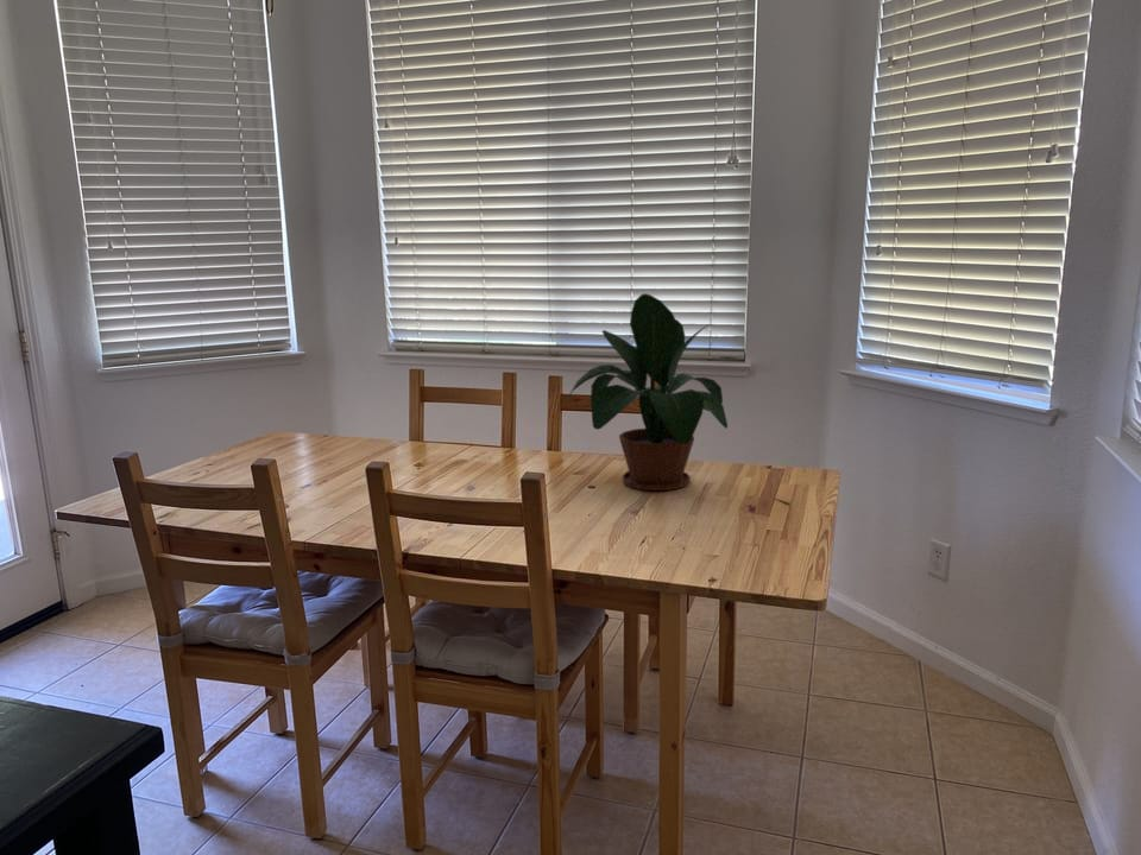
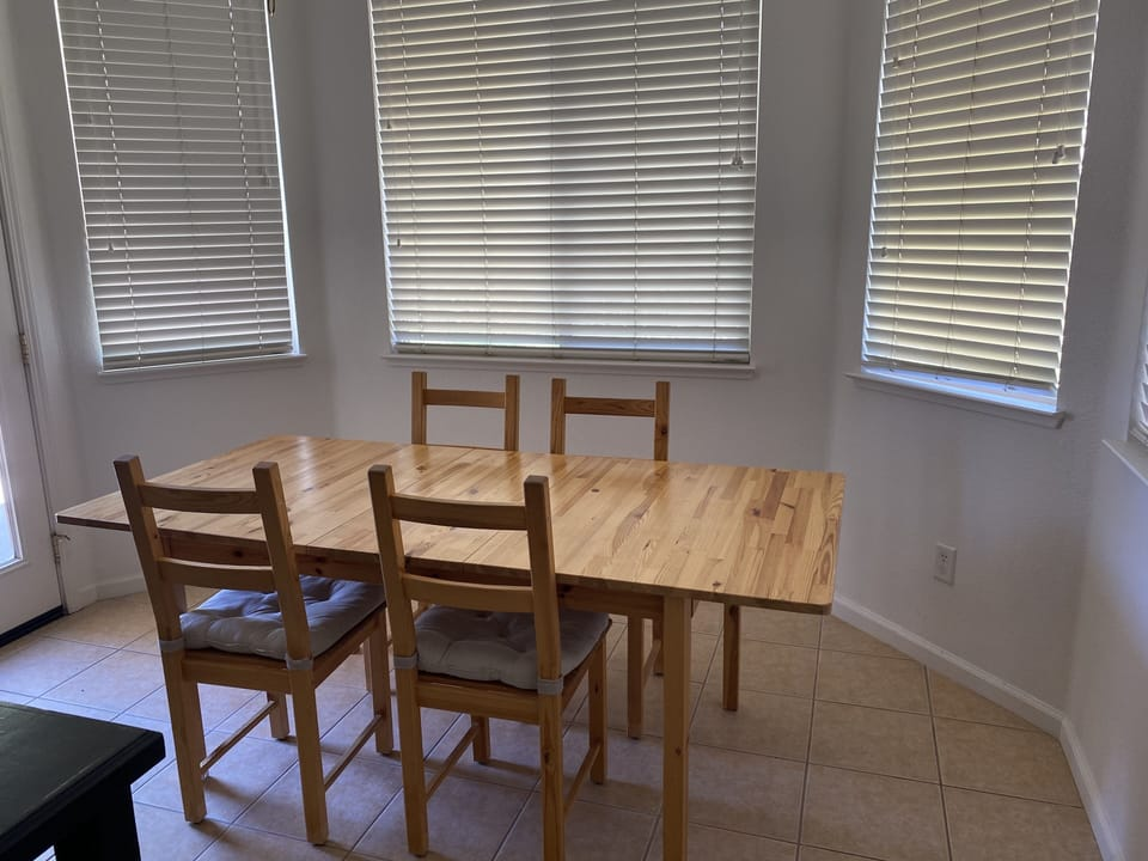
- potted plant (650, 387)
